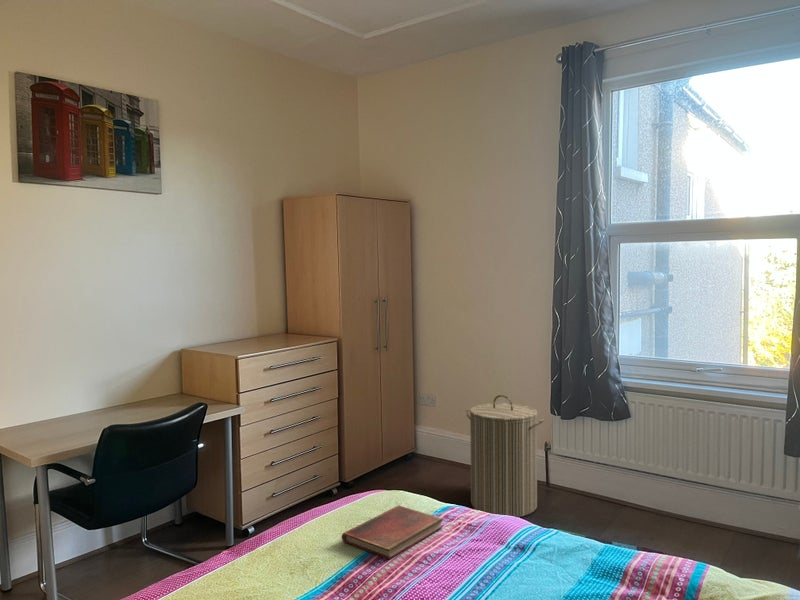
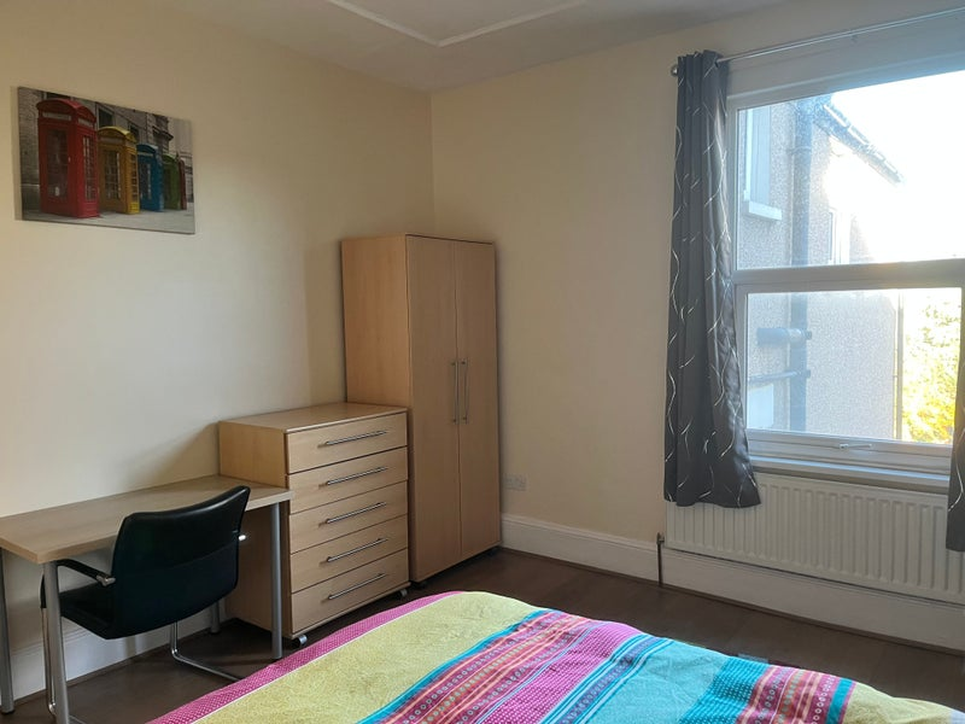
- laundry hamper (503, 450)
- diary (393, 529)
